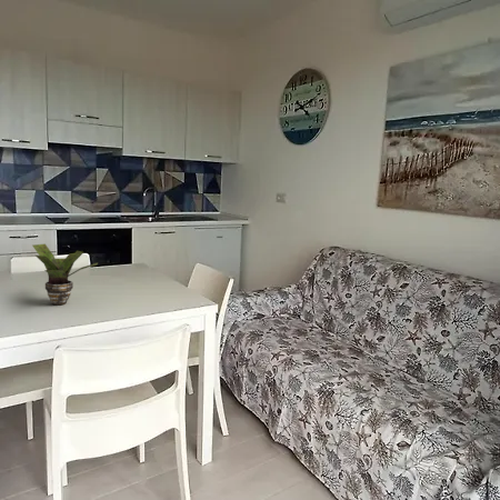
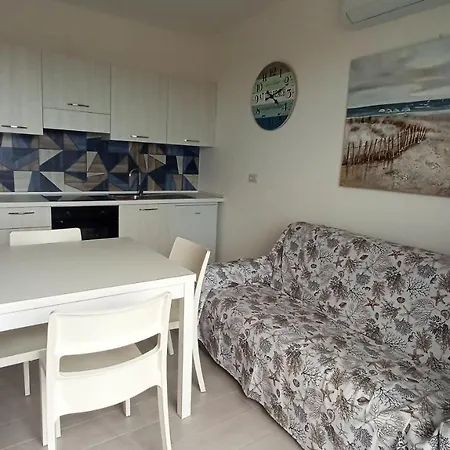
- potted plant (58, 274)
